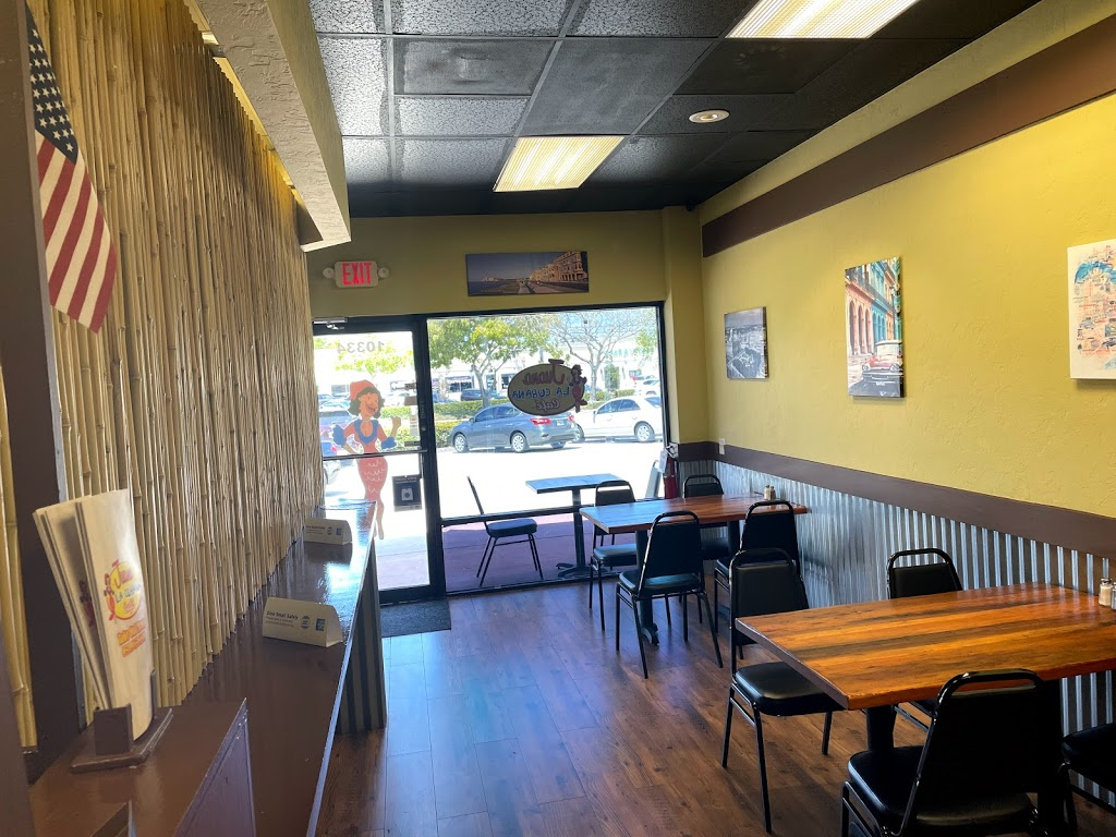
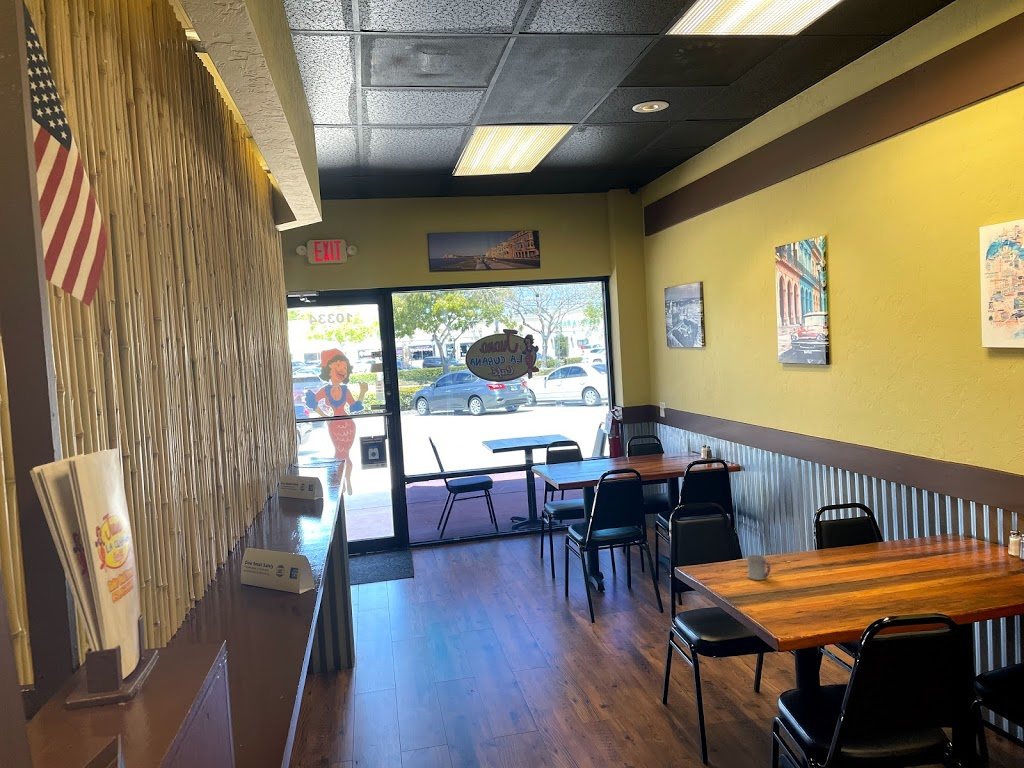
+ cup (760, 568)
